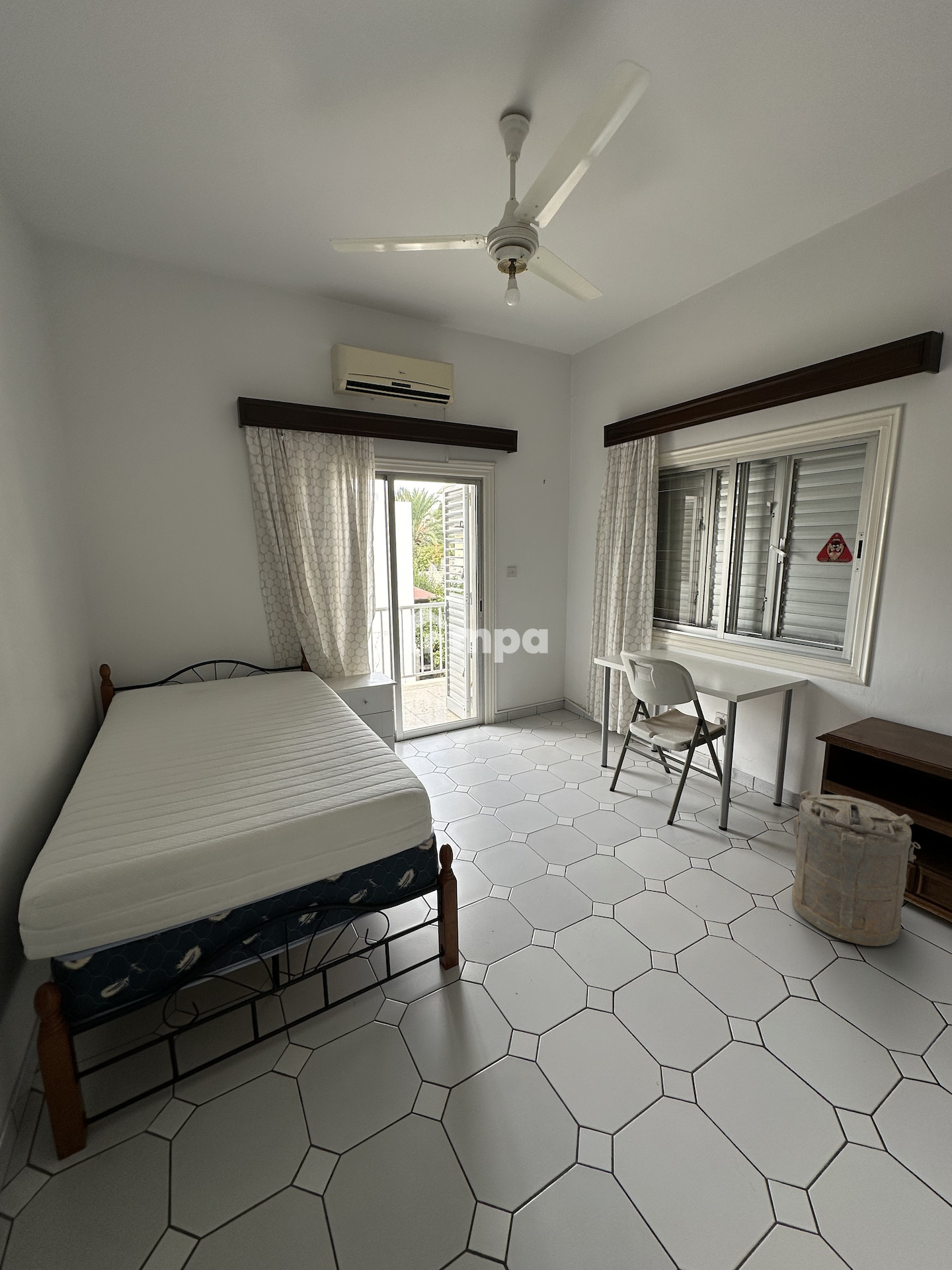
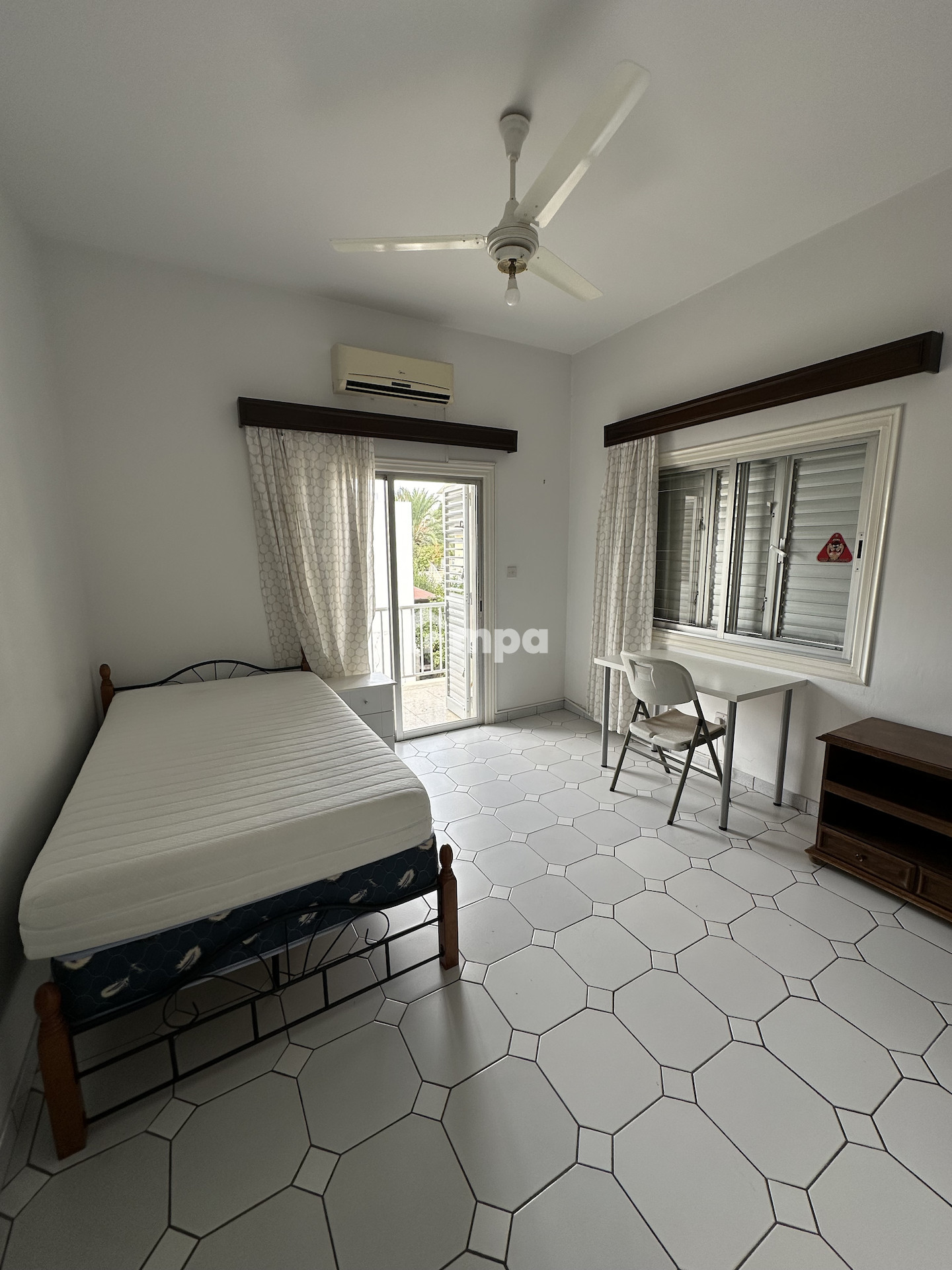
- laundry hamper (844, 857)
